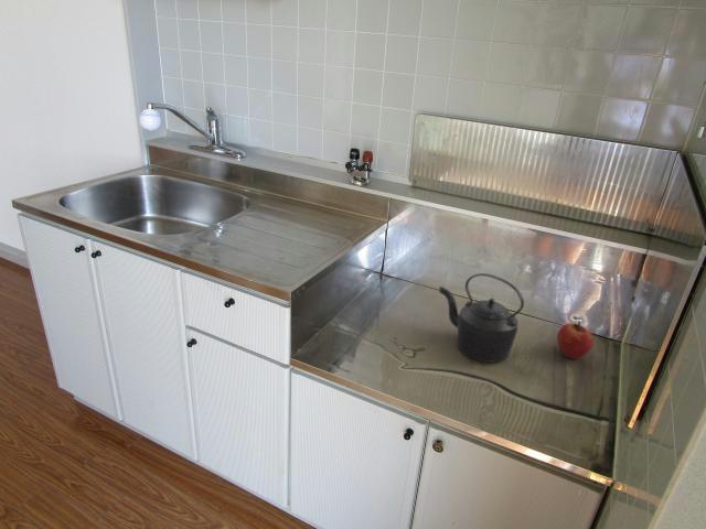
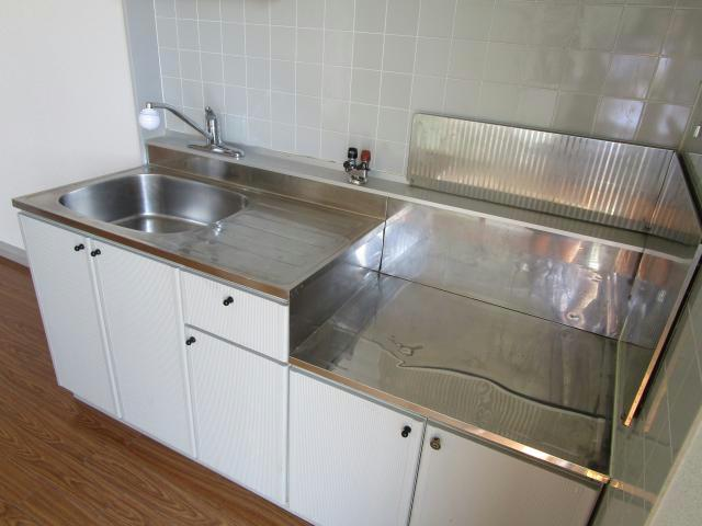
- apple (575, 338)
- kettle (477, 307)
